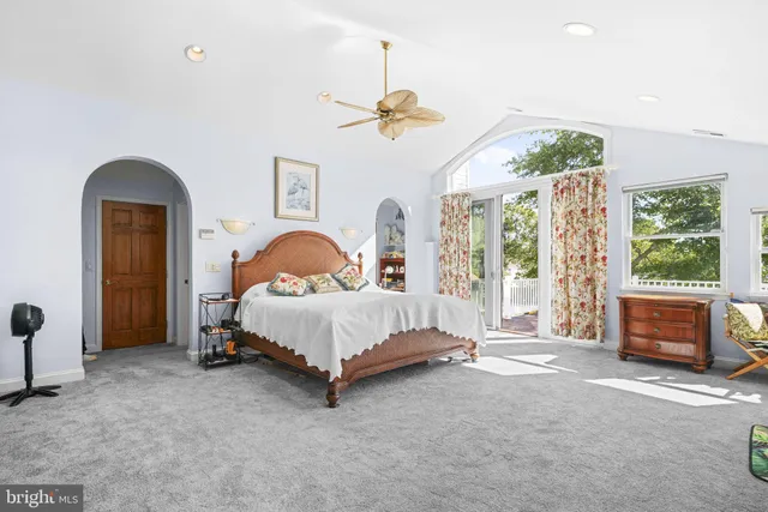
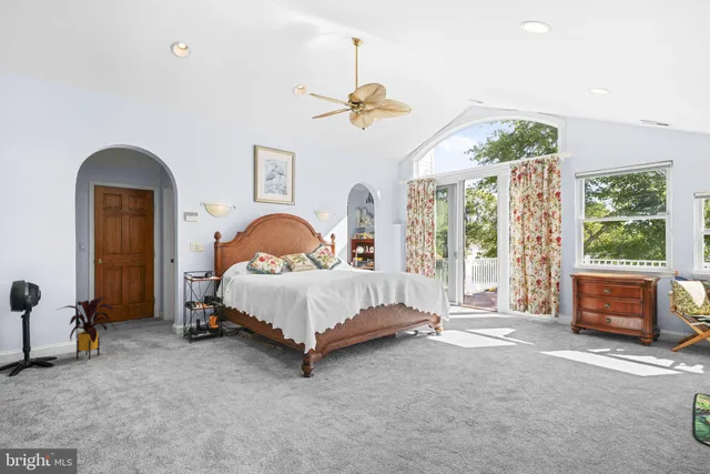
+ house plant (85, 327)
